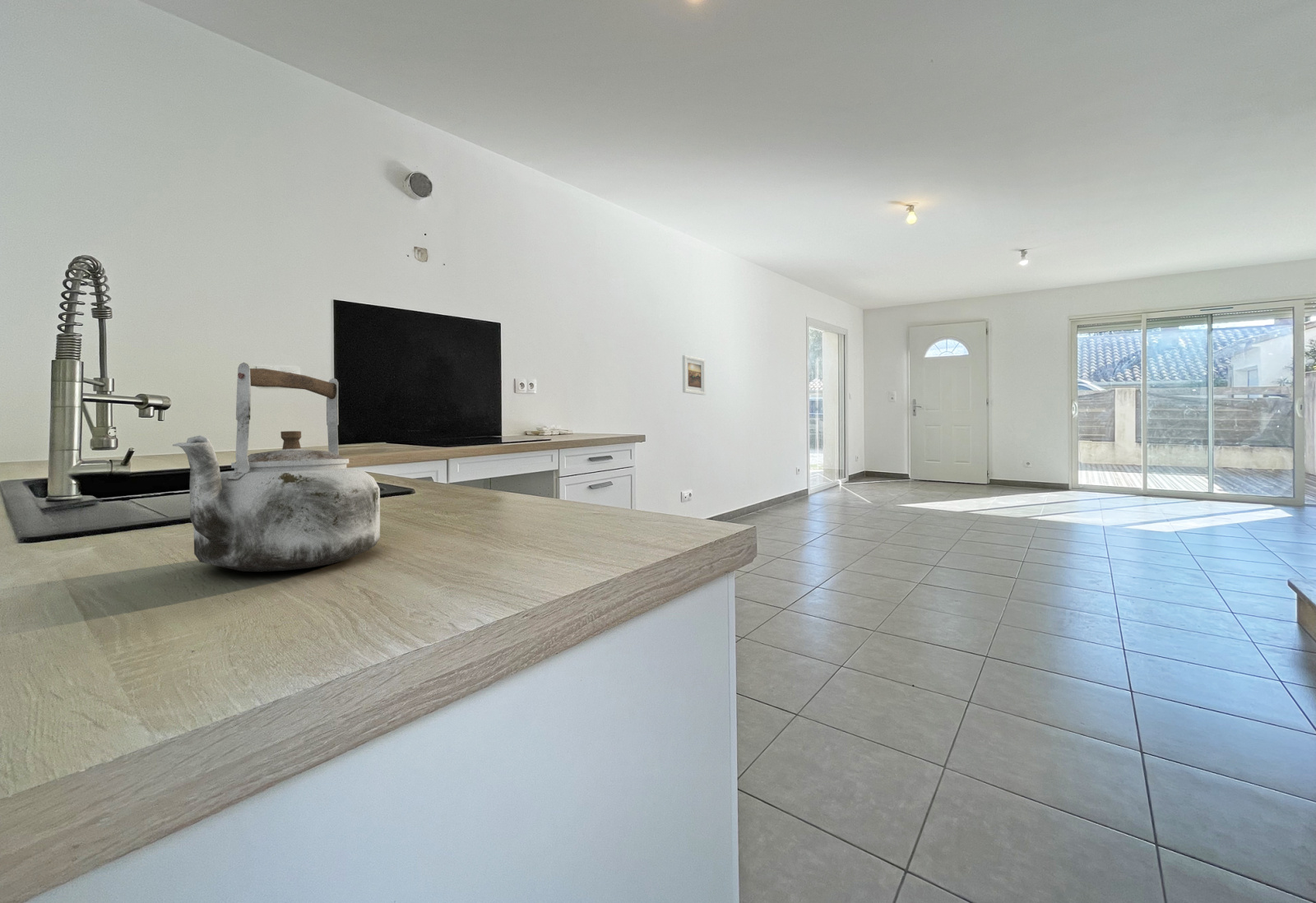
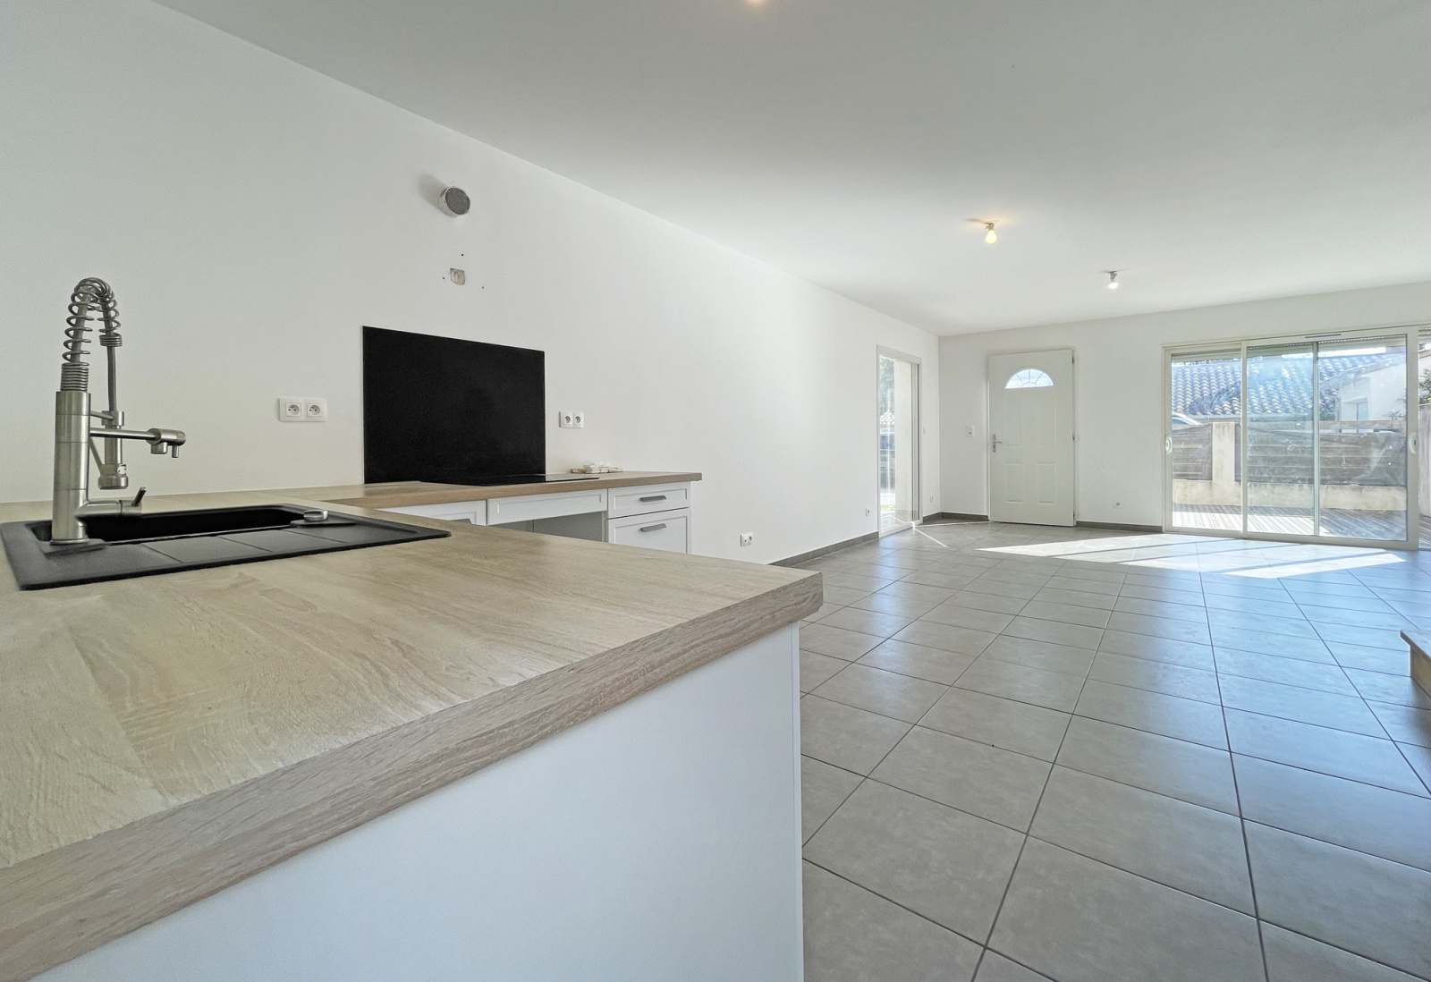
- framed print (693, 375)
- kettle (276, 466)
